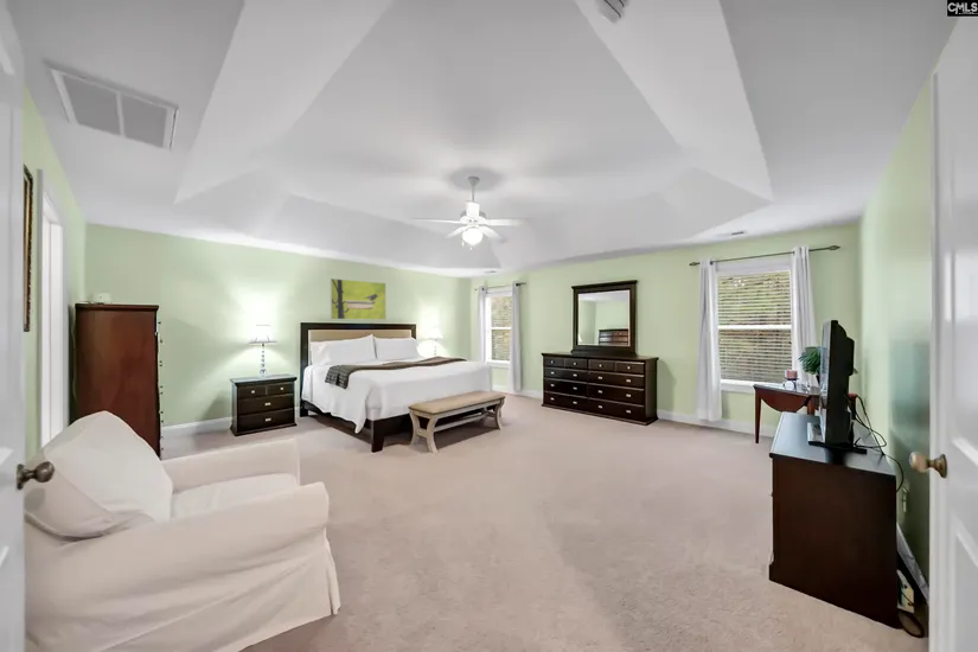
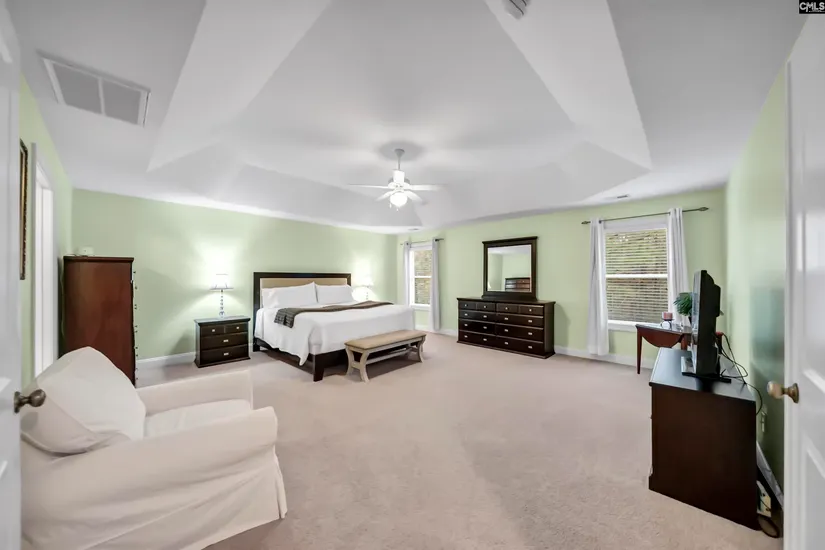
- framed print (359, 300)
